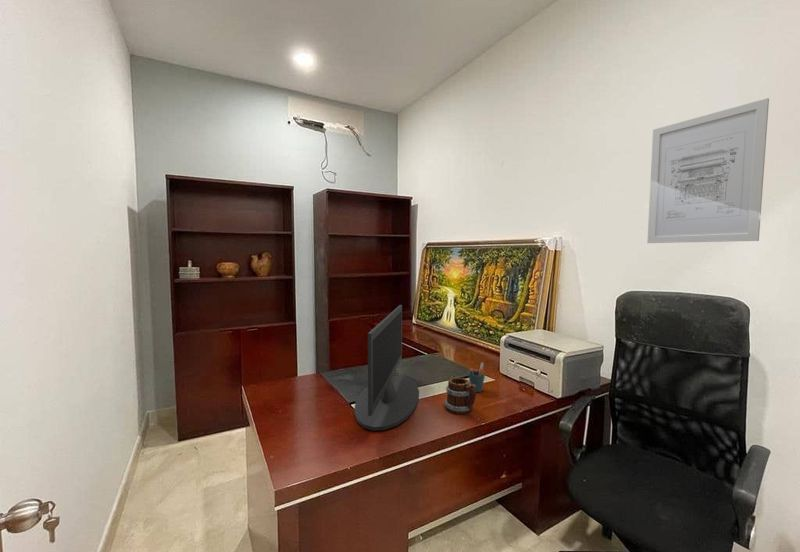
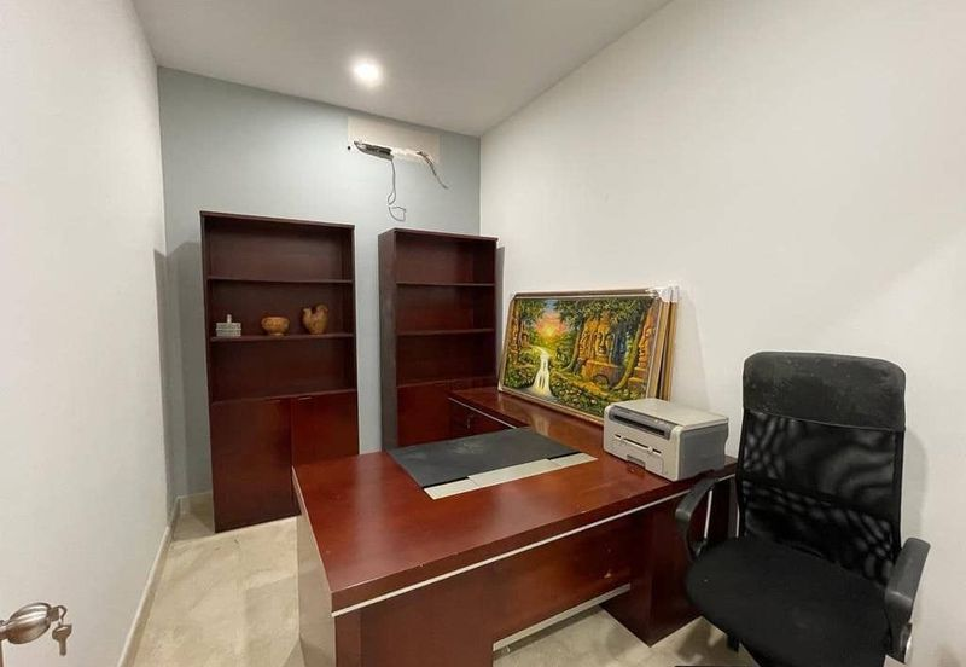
- monitor (388, 358)
- pen holder (476, 377)
- wall art (700, 179)
- mug (461, 394)
